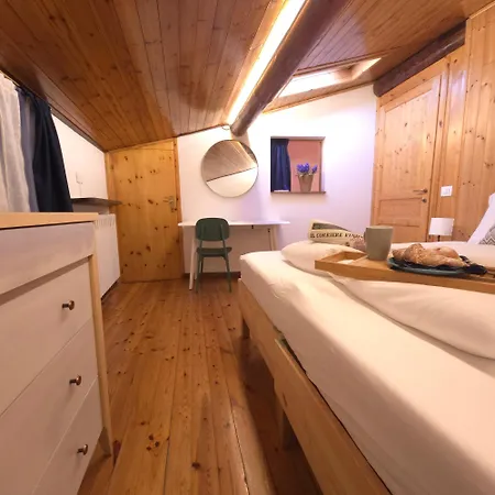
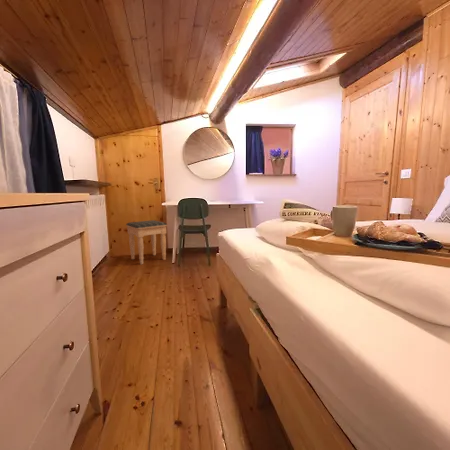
+ footstool (151, 240)
